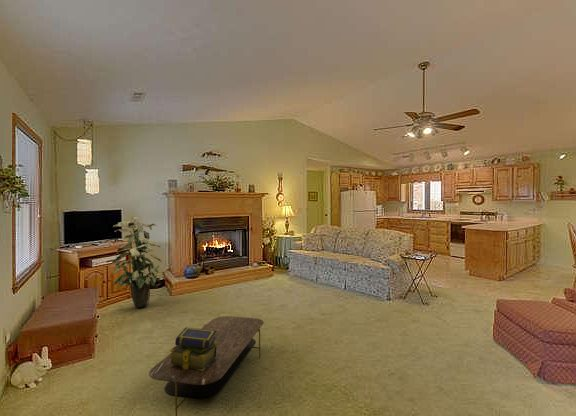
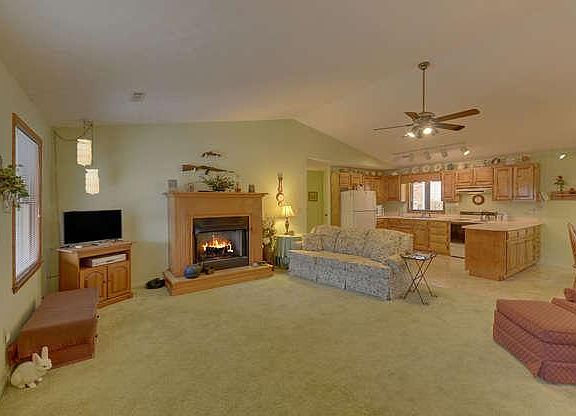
- coffee table (216, 358)
- stack of books (195, 346)
- indoor plant (136, 261)
